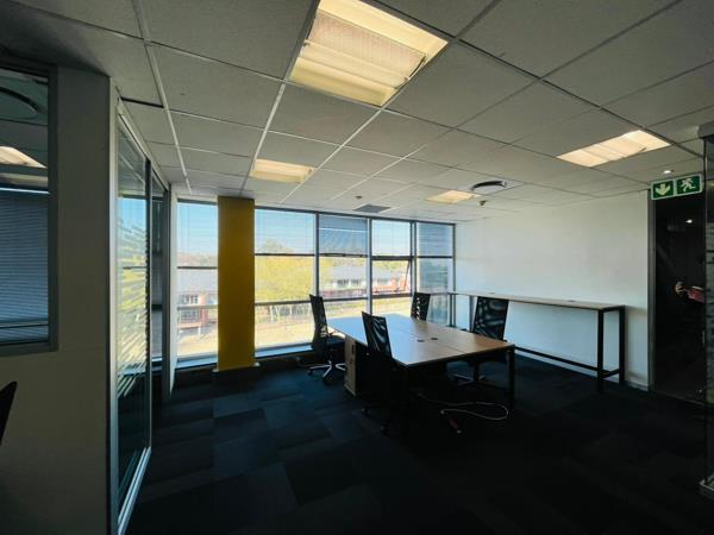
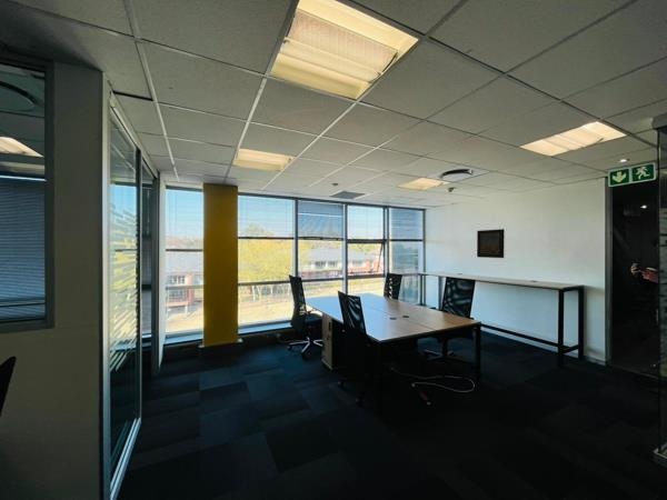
+ wall art (489, 243)
